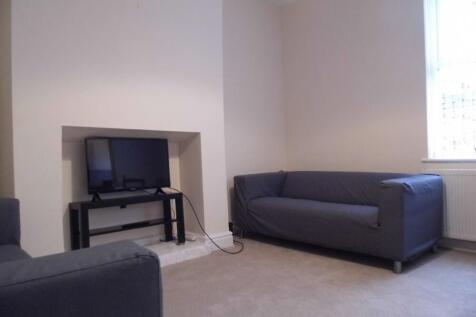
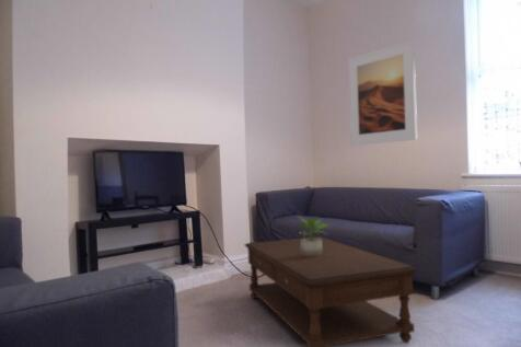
+ potted plant (312, 234)
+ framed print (380, 96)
+ coffee table (316, 285)
